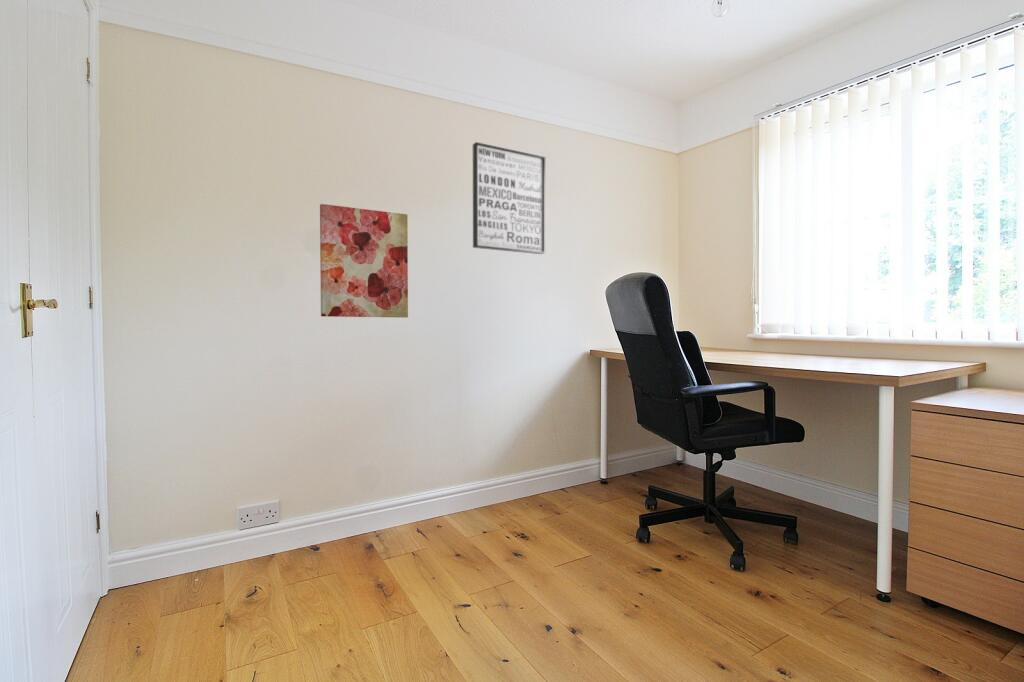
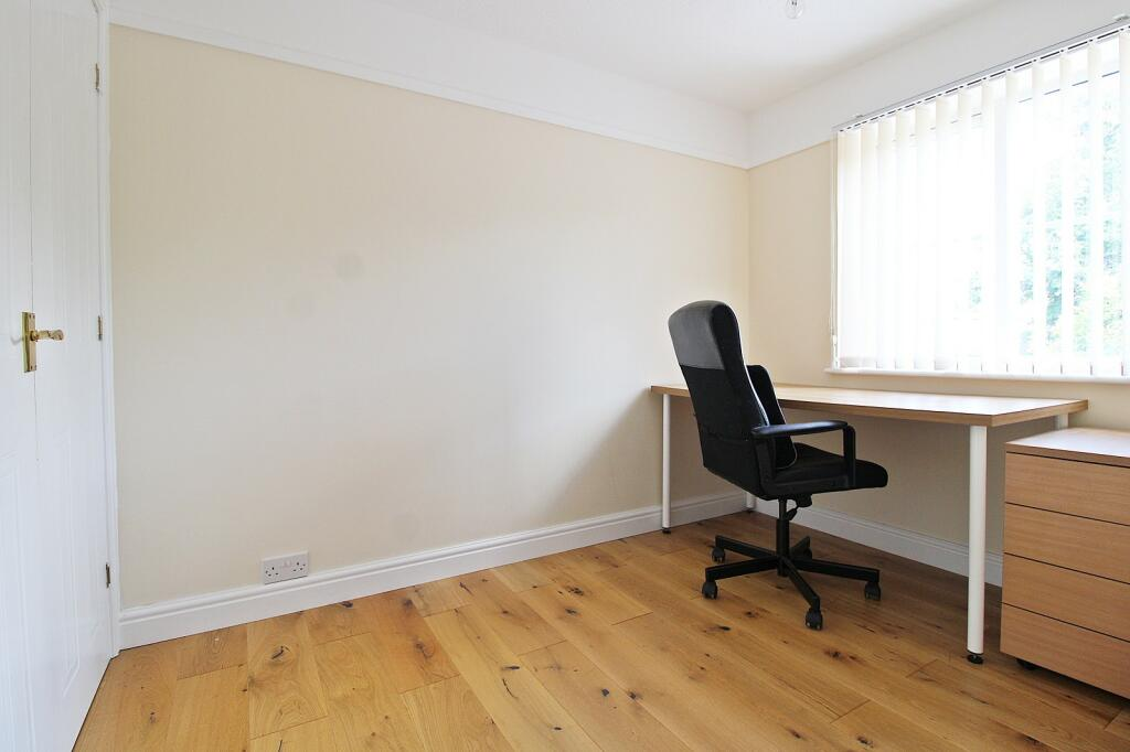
- wall art (365, 263)
- wall art (510, 200)
